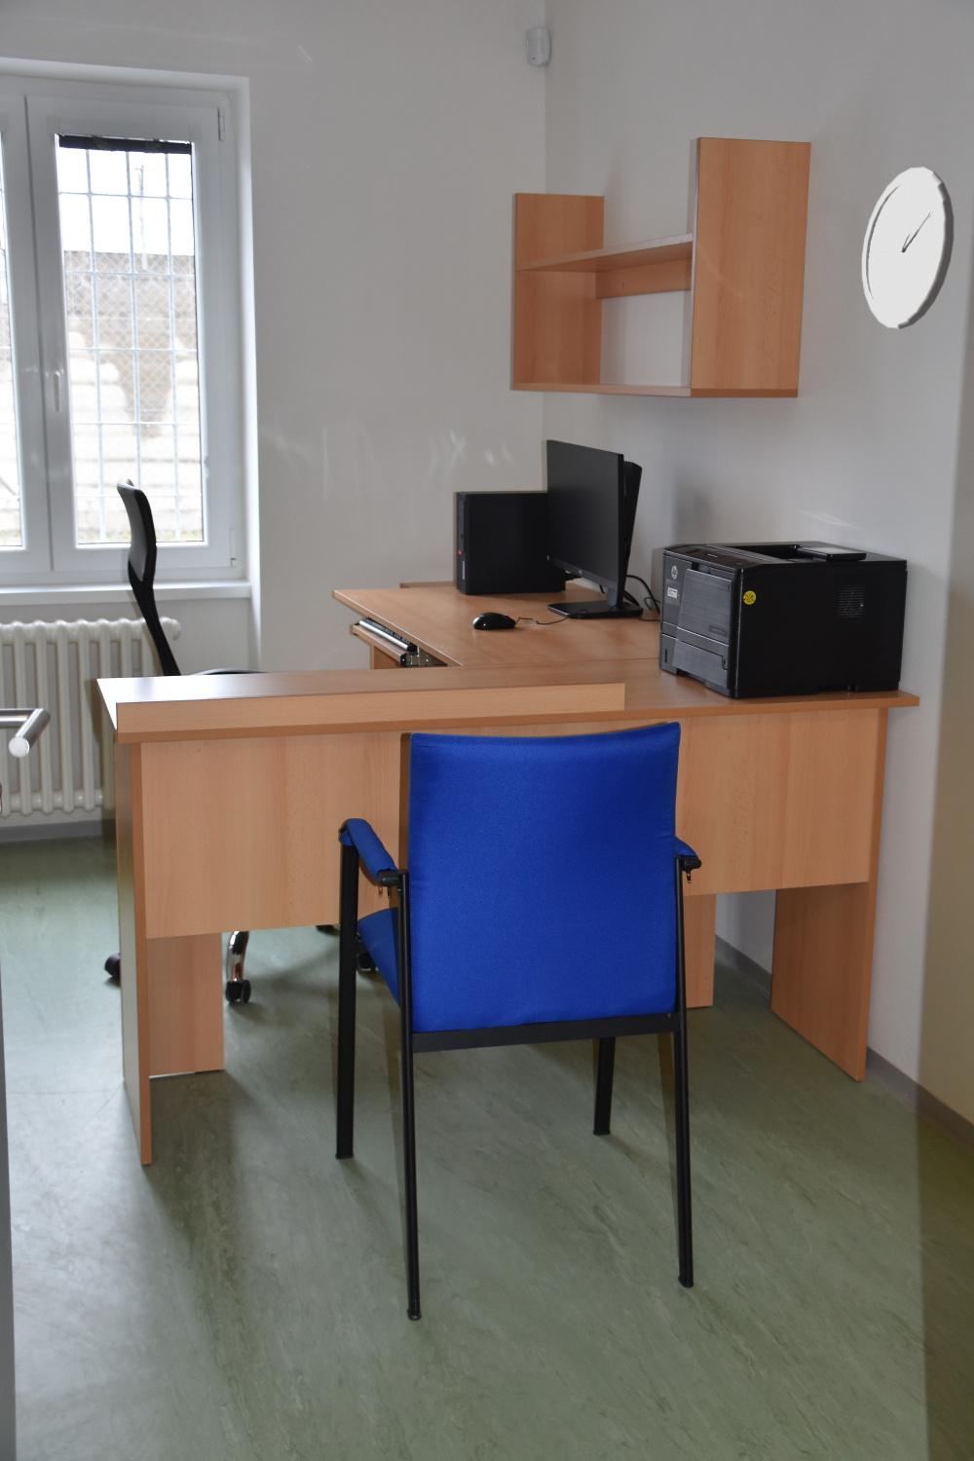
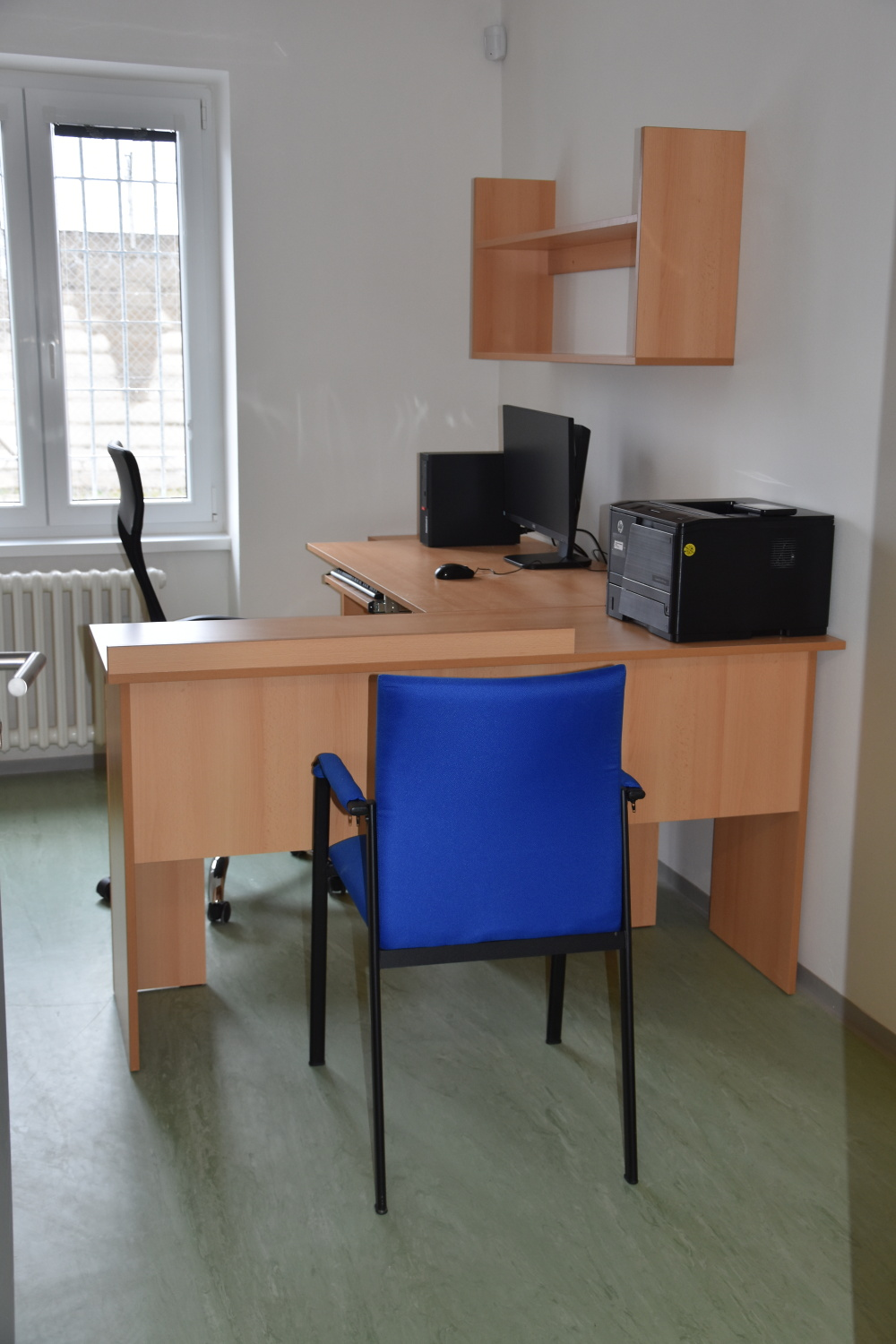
- wall clock (903, 249)
